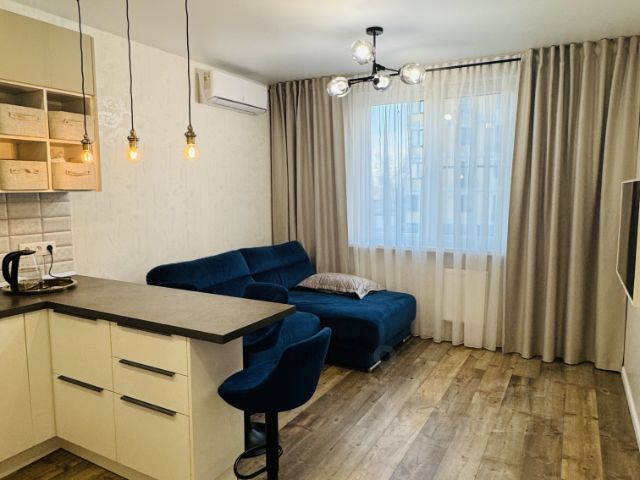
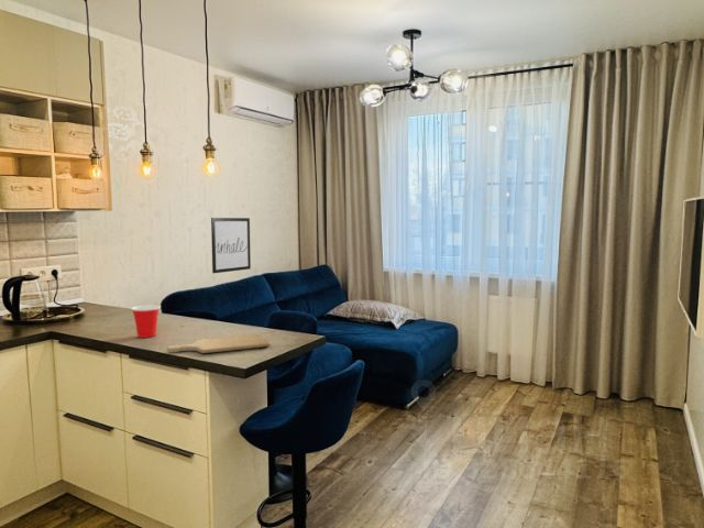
+ wall art (231, 244)
+ cup (146, 321)
+ chopping board (218, 344)
